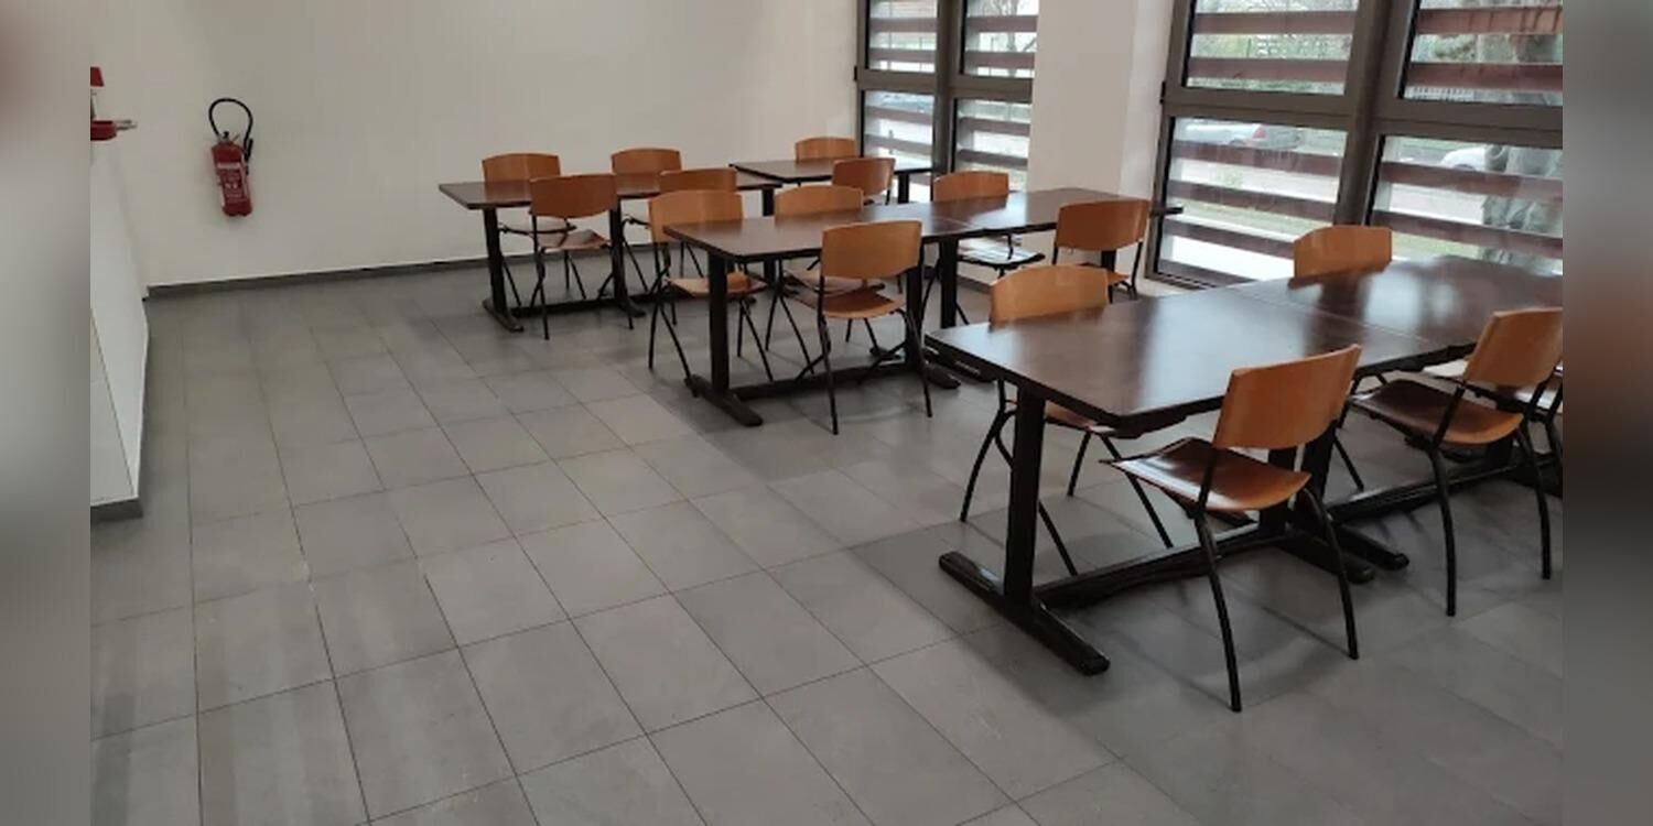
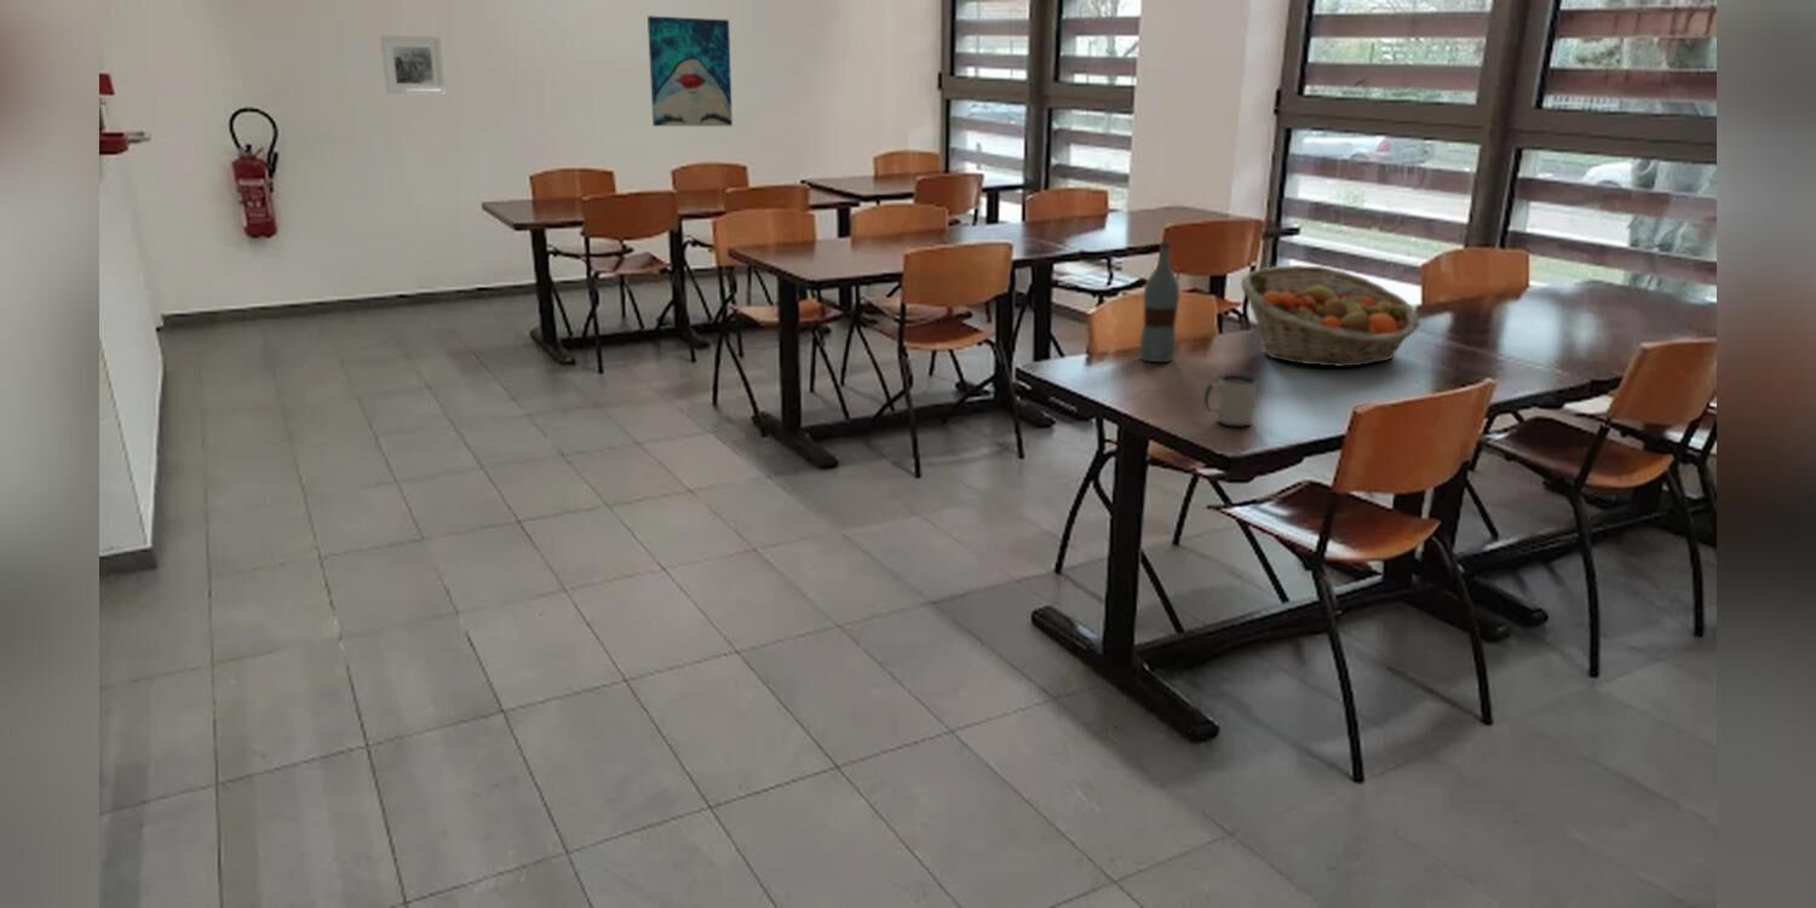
+ wall art (690, 73)
+ mug (1229, 400)
+ bottle (1161, 301)
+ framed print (413, 65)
+ fruit basket (1327, 314)
